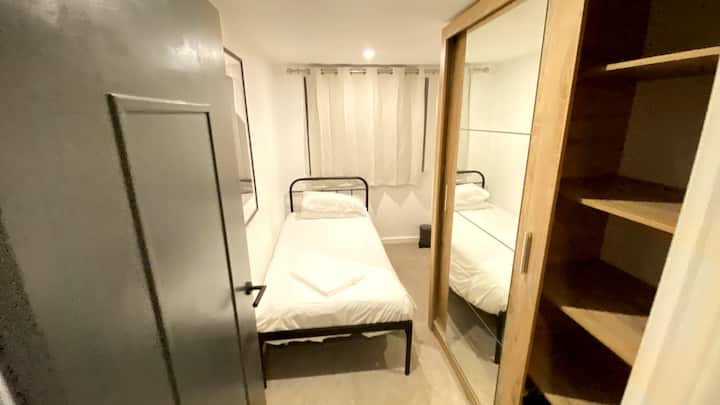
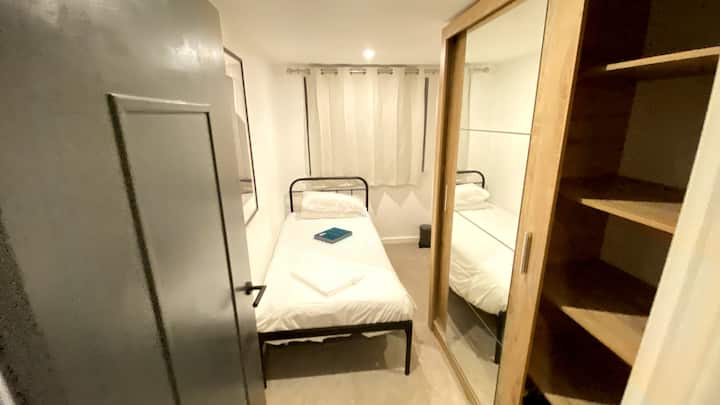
+ book (333, 234)
